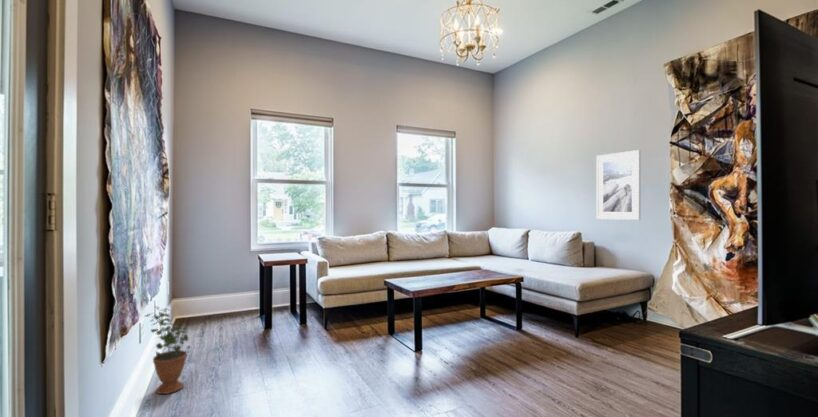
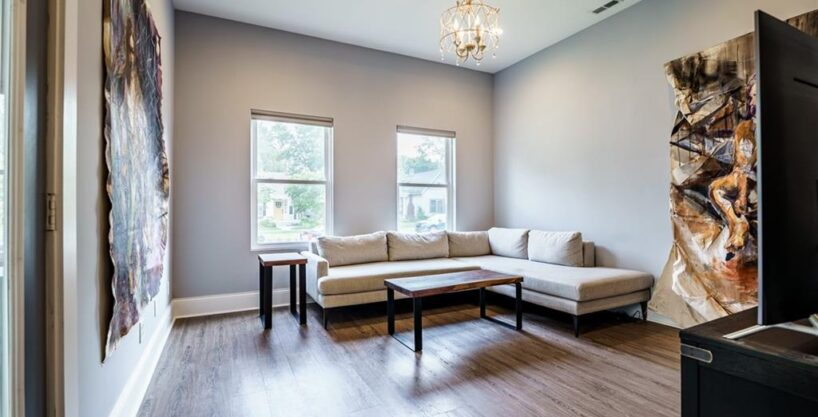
- potted plant (167, 347)
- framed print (617, 186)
